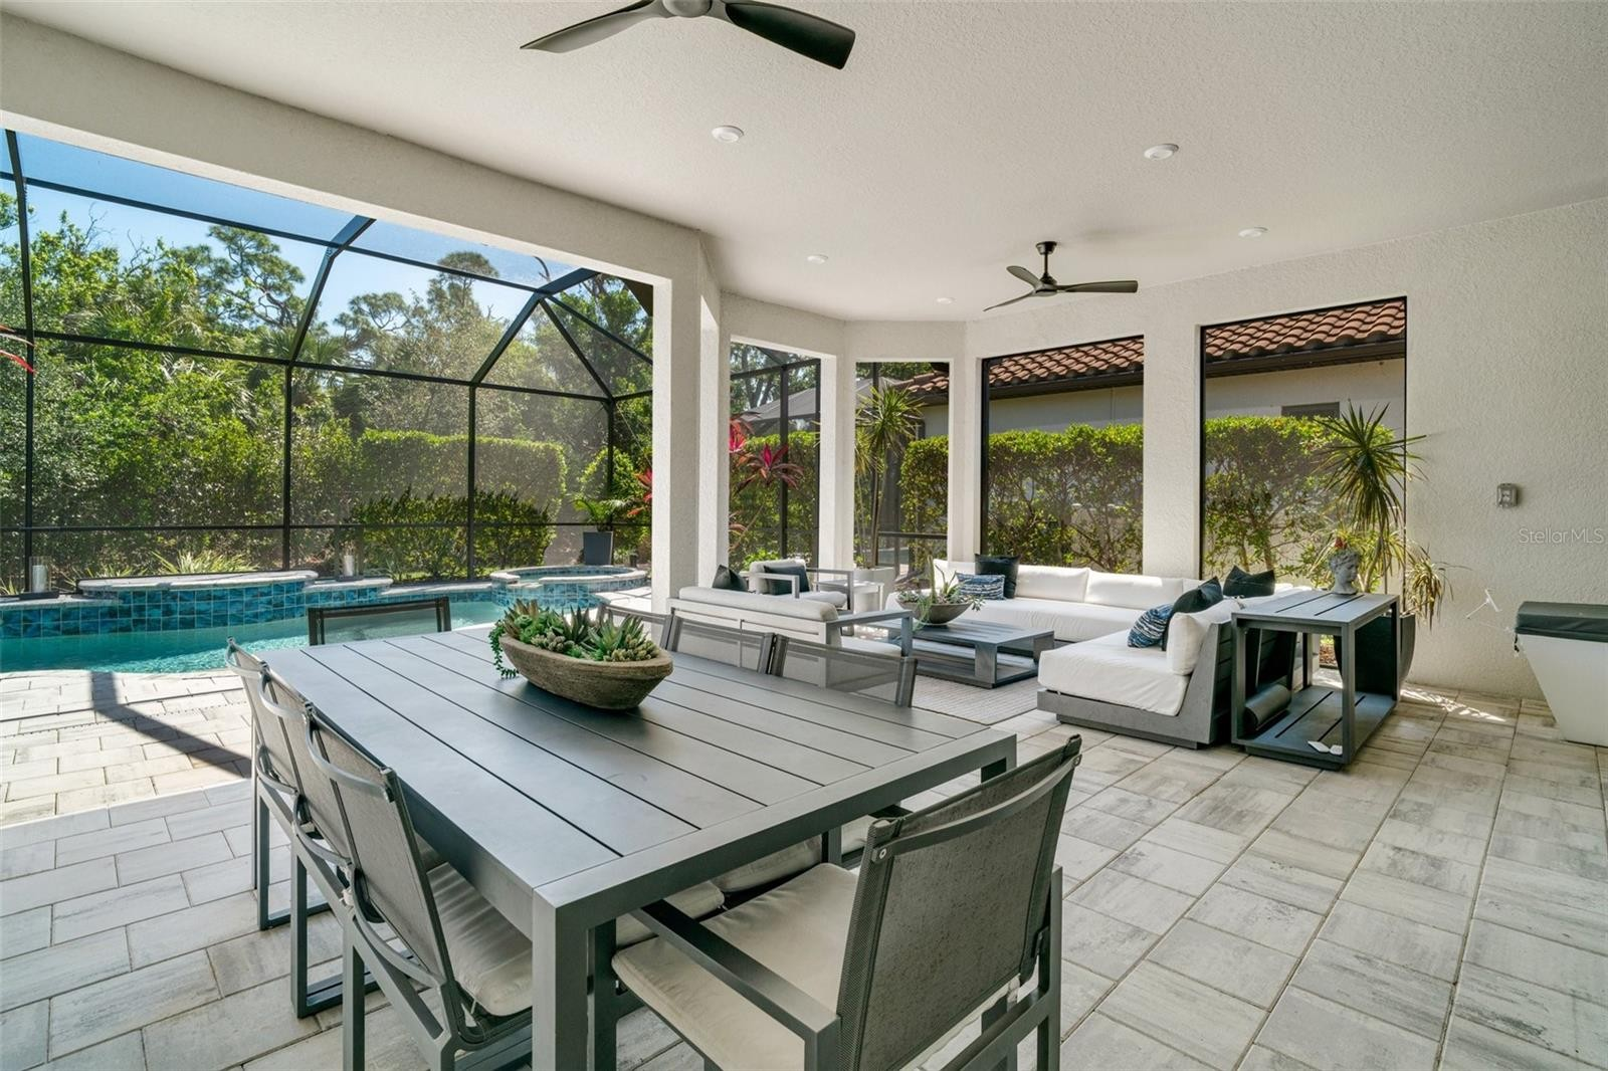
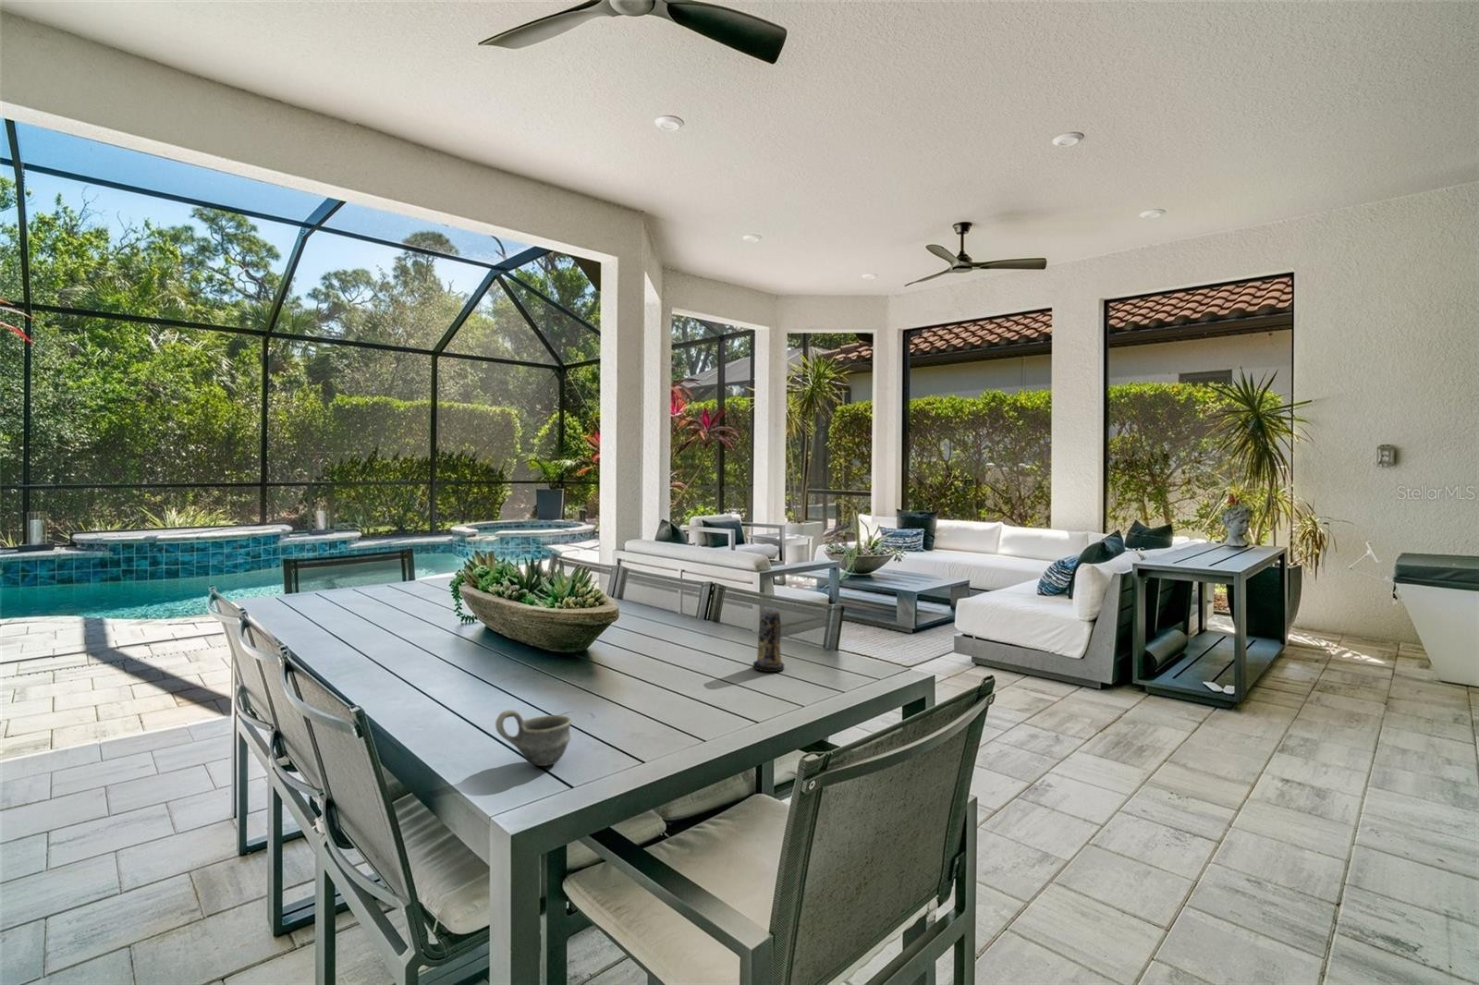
+ candle (769, 639)
+ cup (537, 733)
